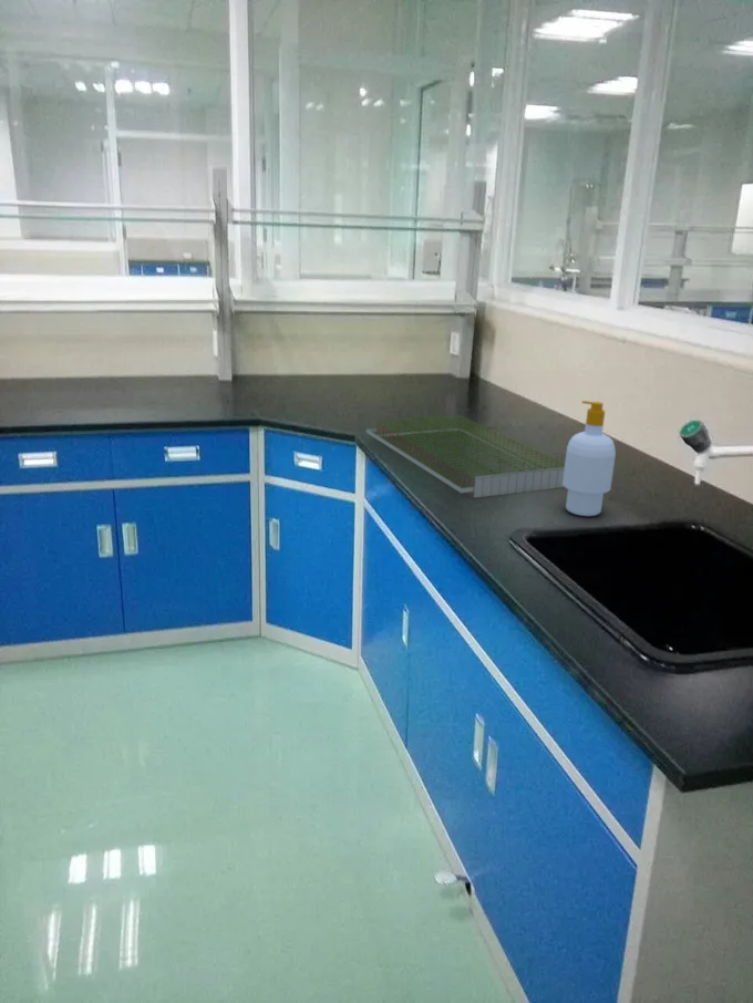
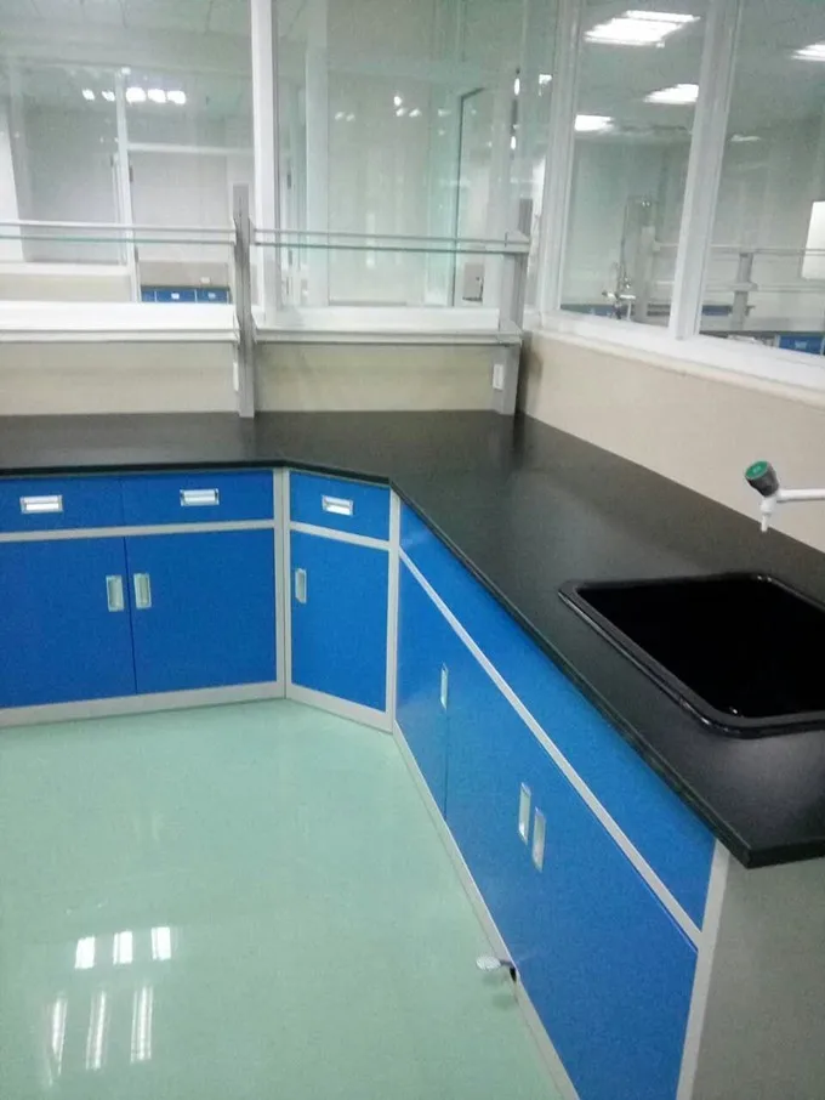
- soap bottle (589, 457)
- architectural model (460, 452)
